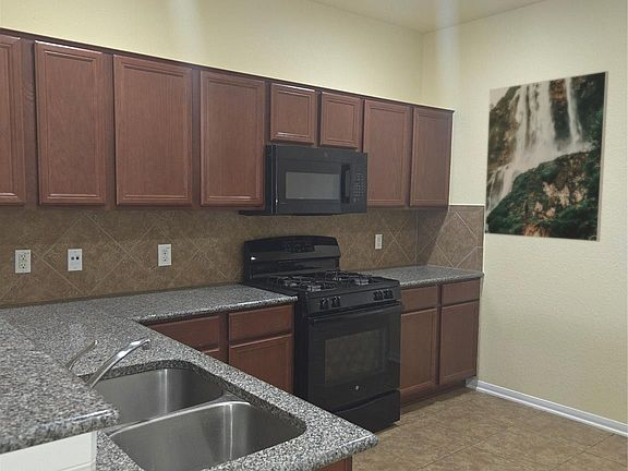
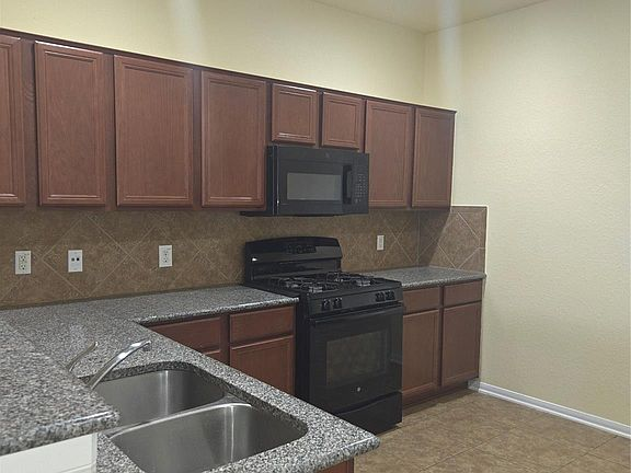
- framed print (540, 159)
